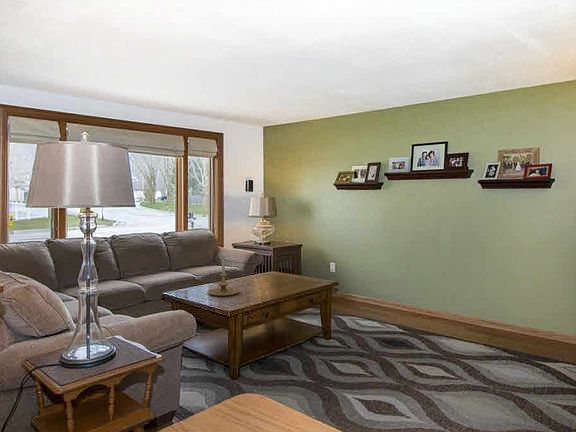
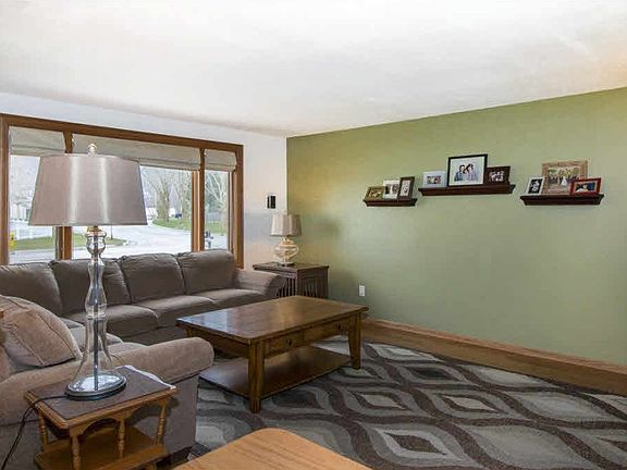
- candle holder (223, 275)
